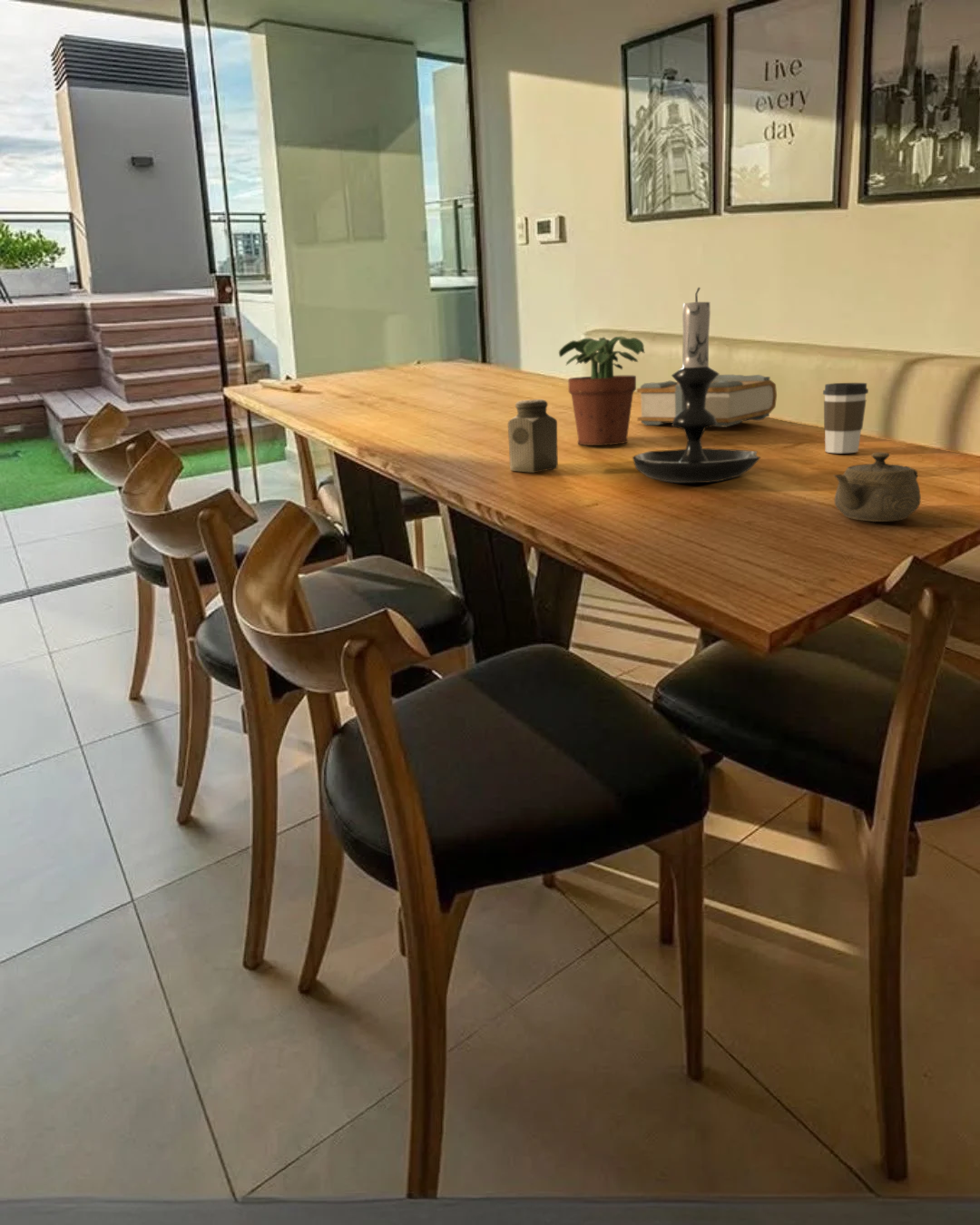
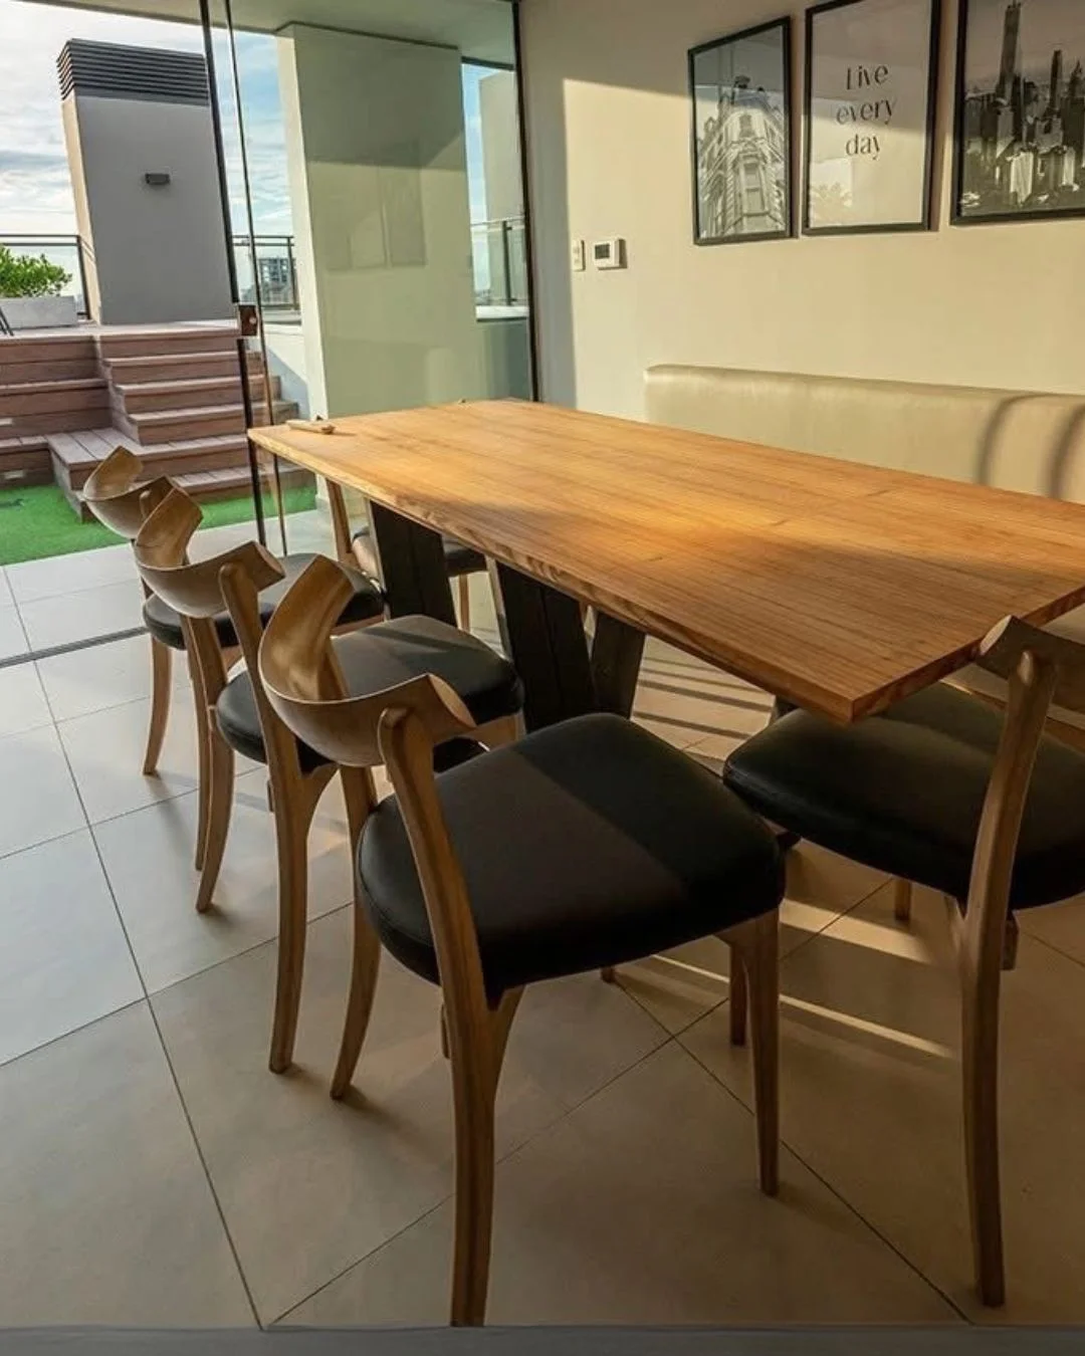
- book (706, 398)
- coffee cup (843, 417)
- candle holder (698, 385)
- teapot (875, 485)
- potted plant (605, 390)
- salt shaker (533, 435)
